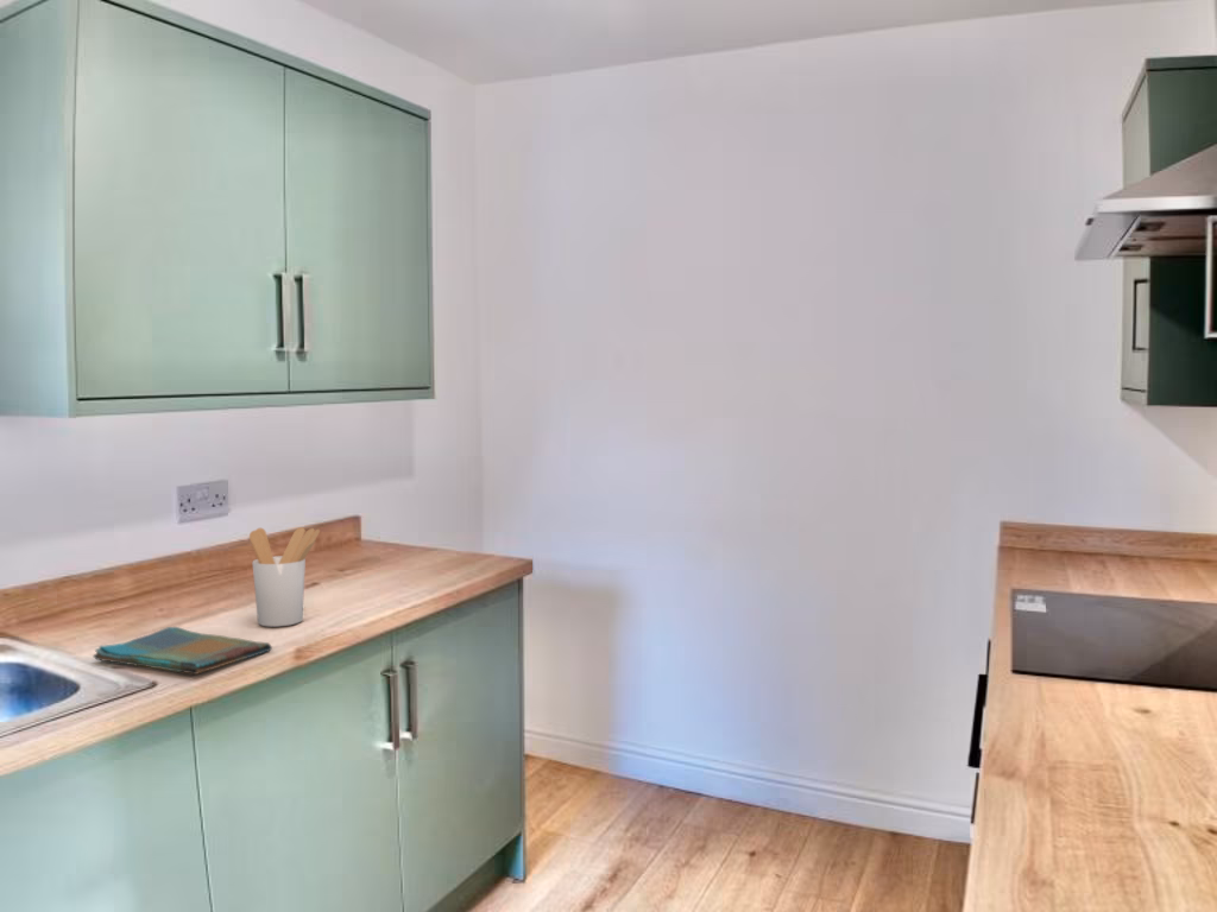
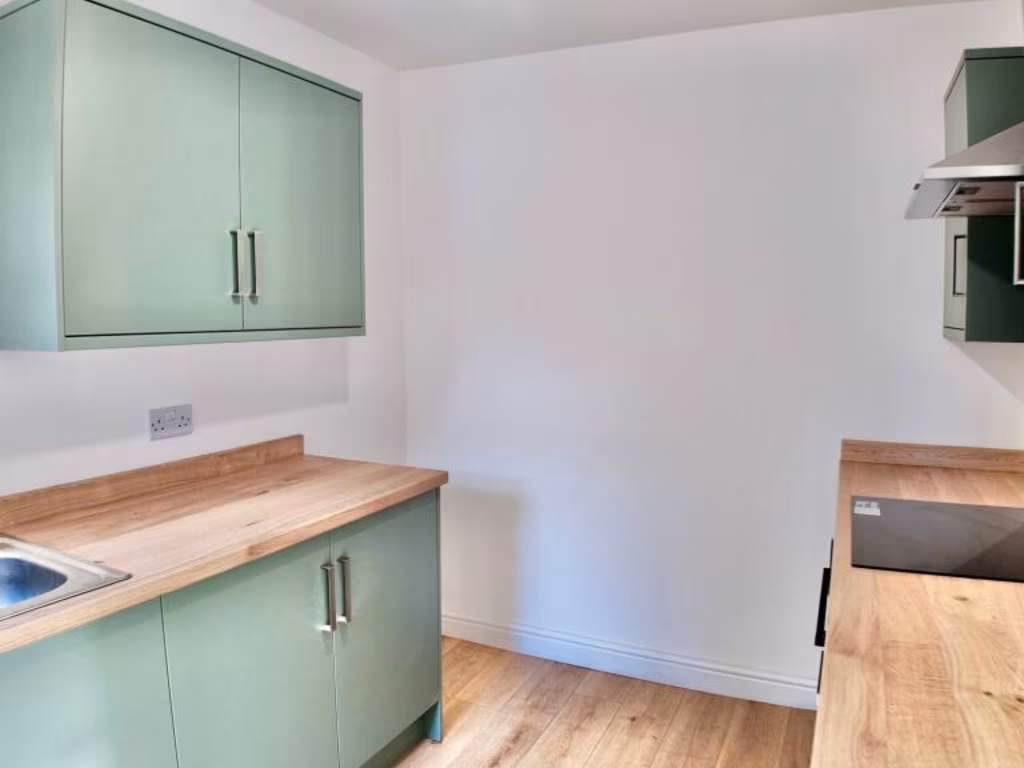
- utensil holder (288, 572)
- dish towel (184, 648)
